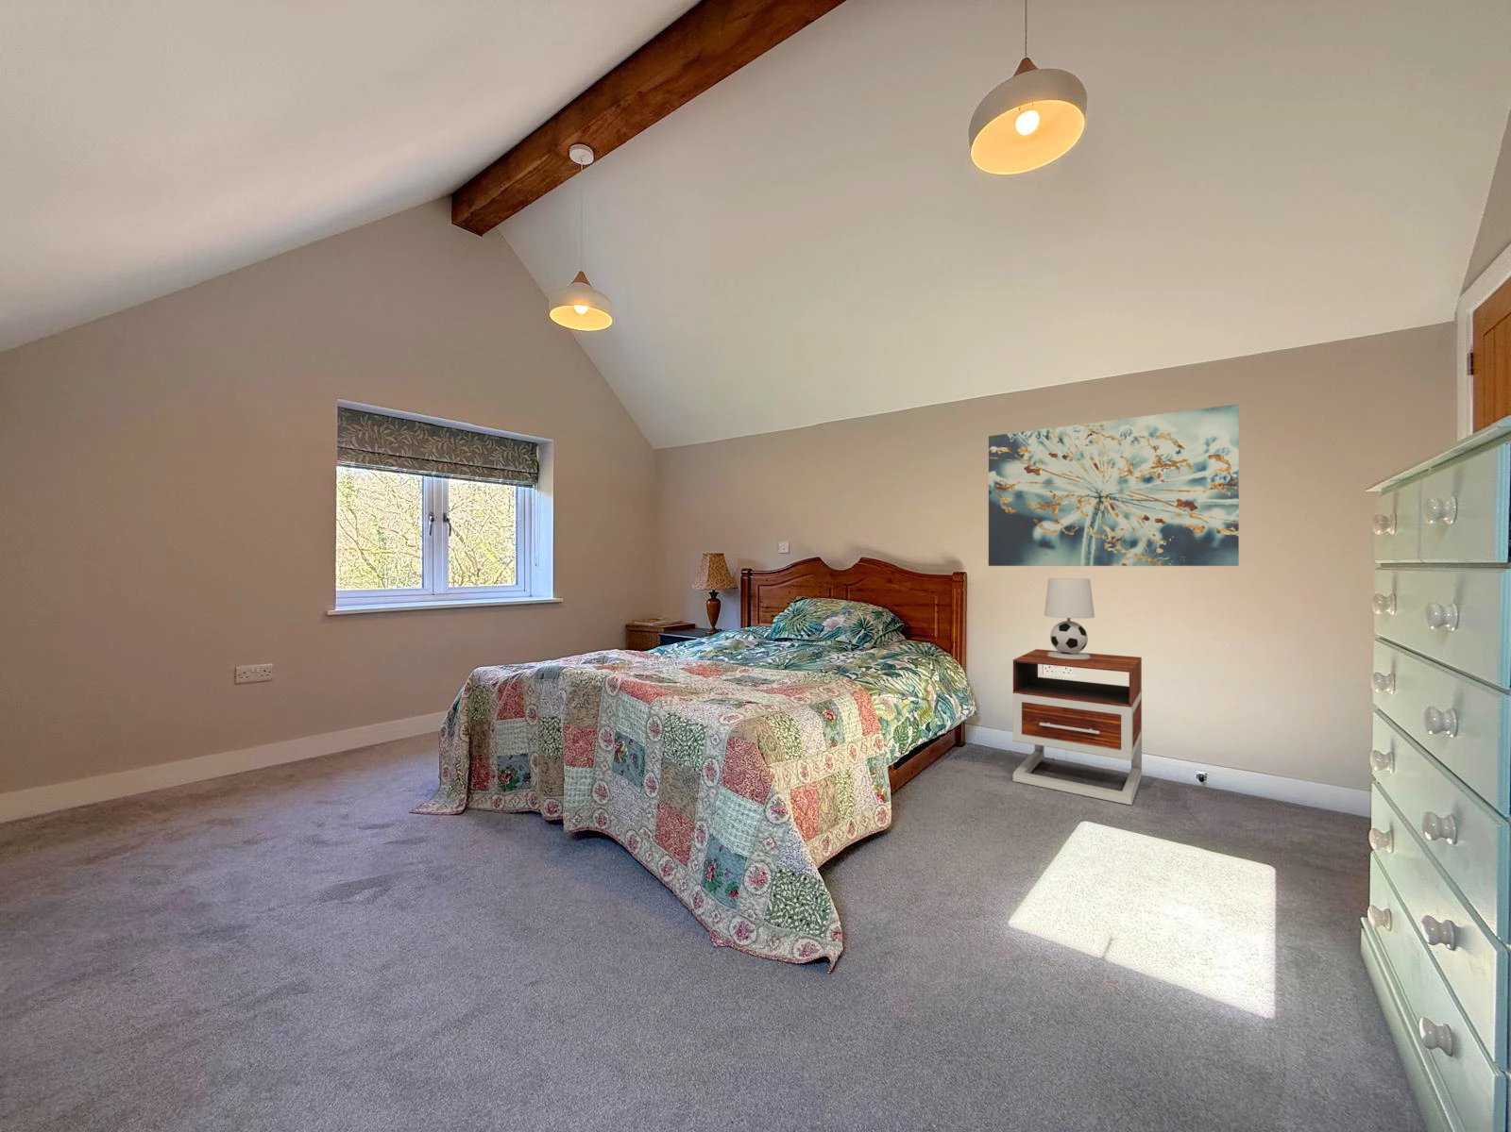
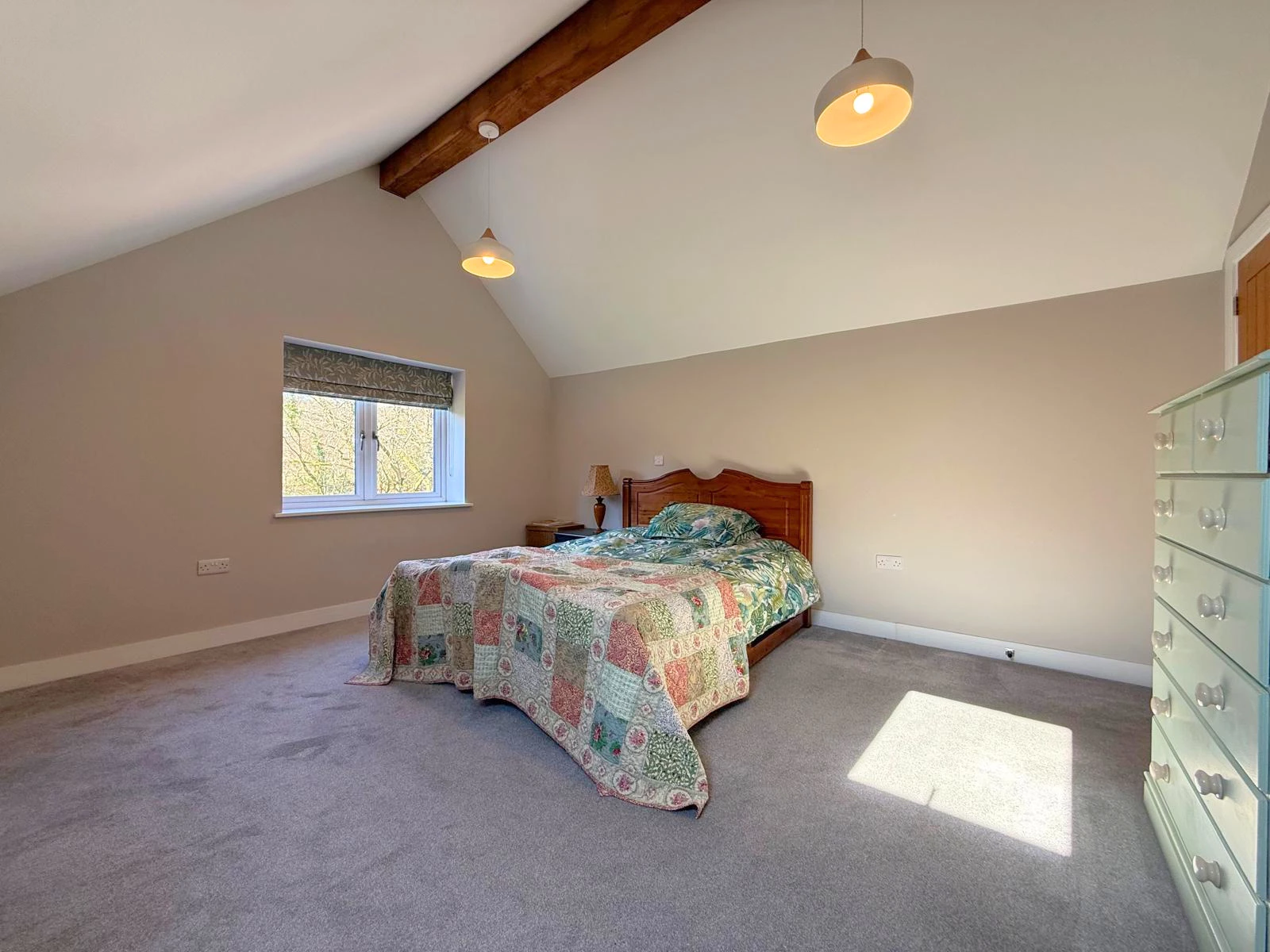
- nightstand (1078, 719)
- table lamp (1068, 617)
- wall art (1101, 493)
